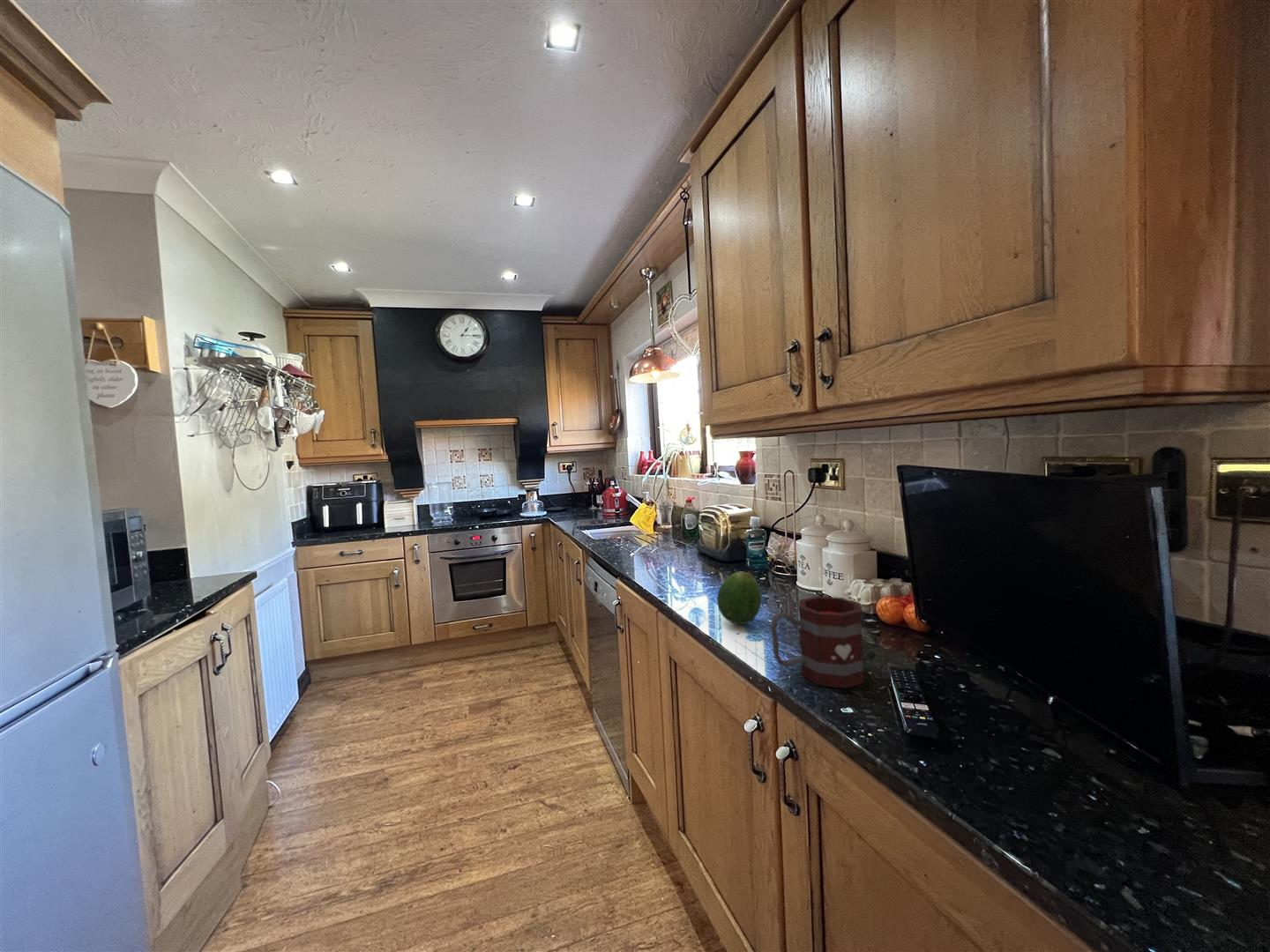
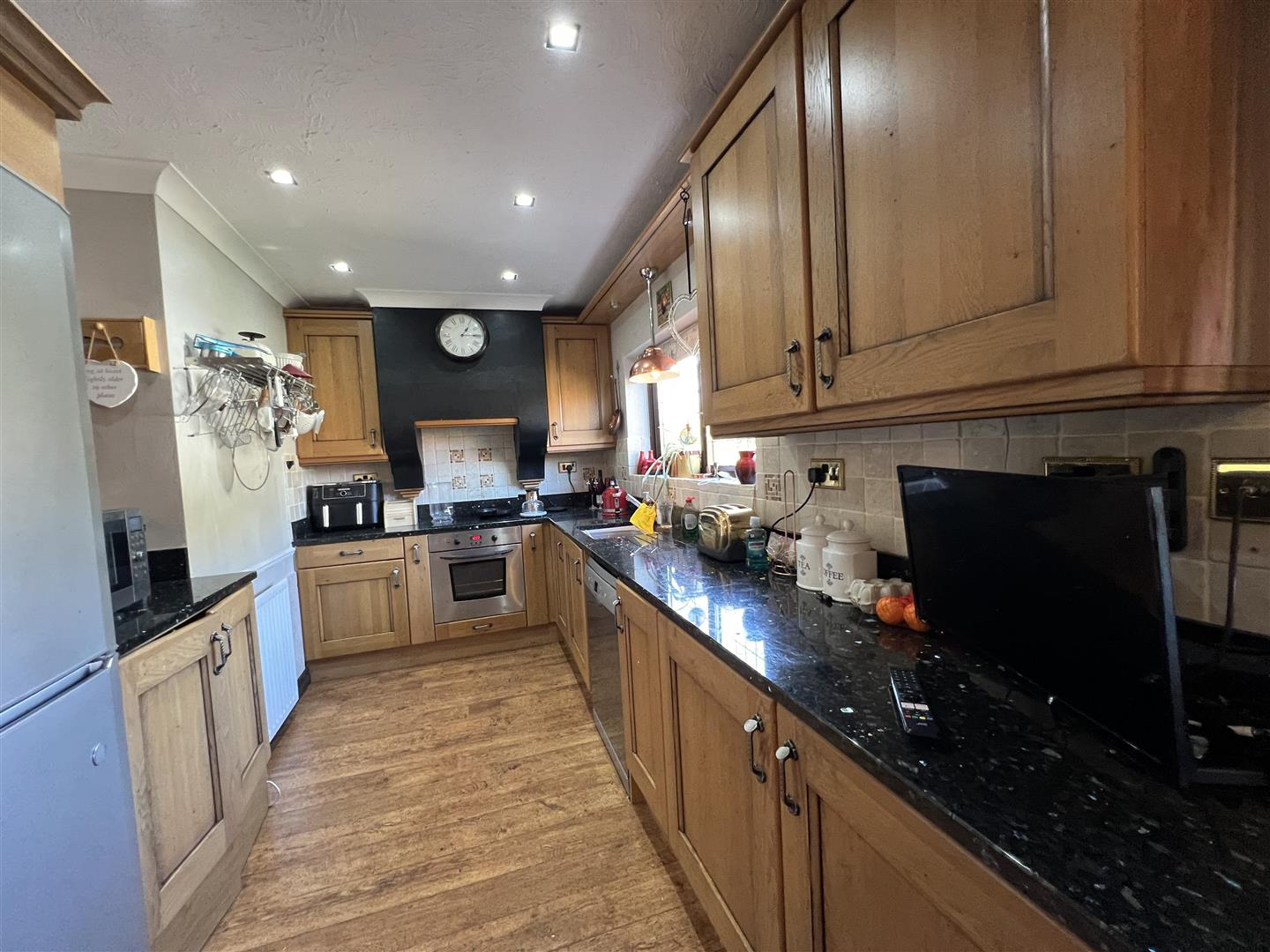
- fruit (739, 596)
- mug (817, 640)
